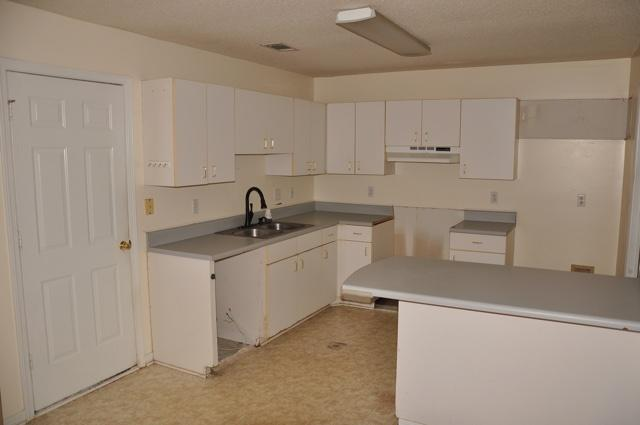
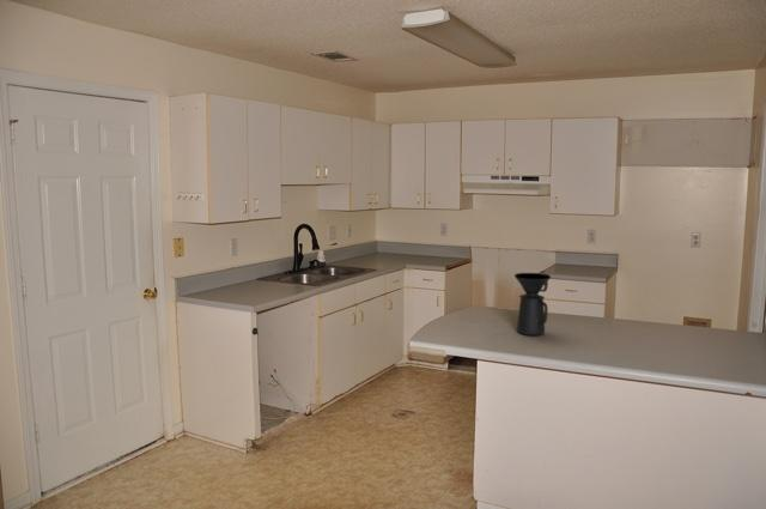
+ coffee maker (531, 303)
